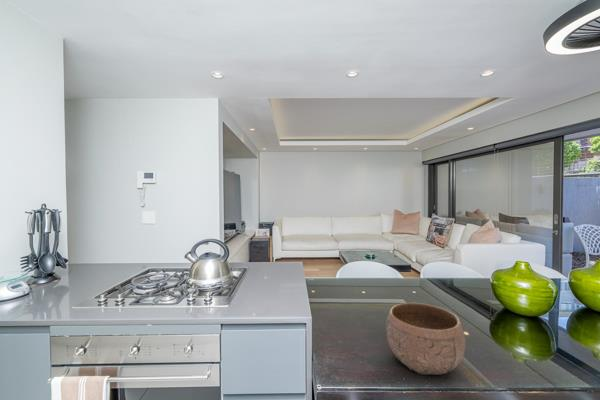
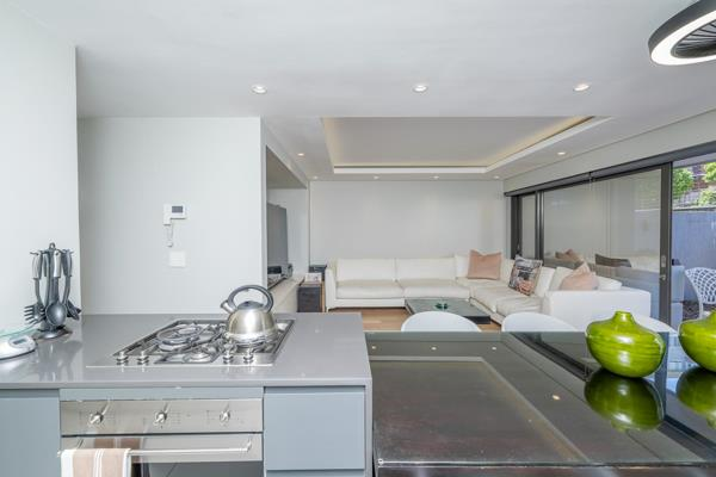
- bowl (423, 337)
